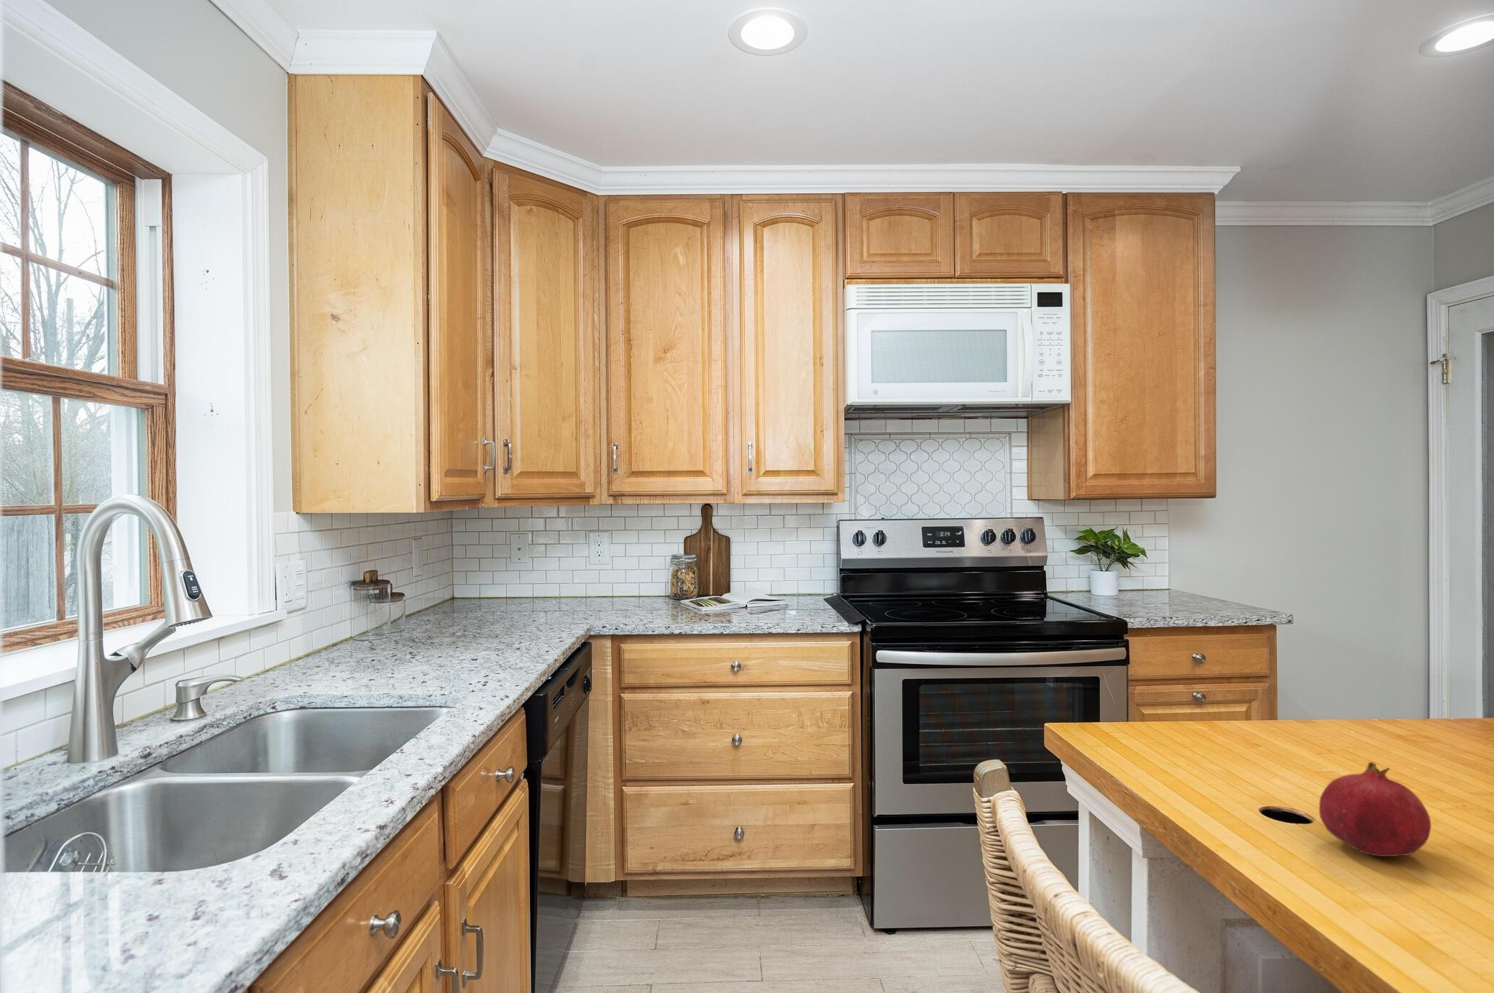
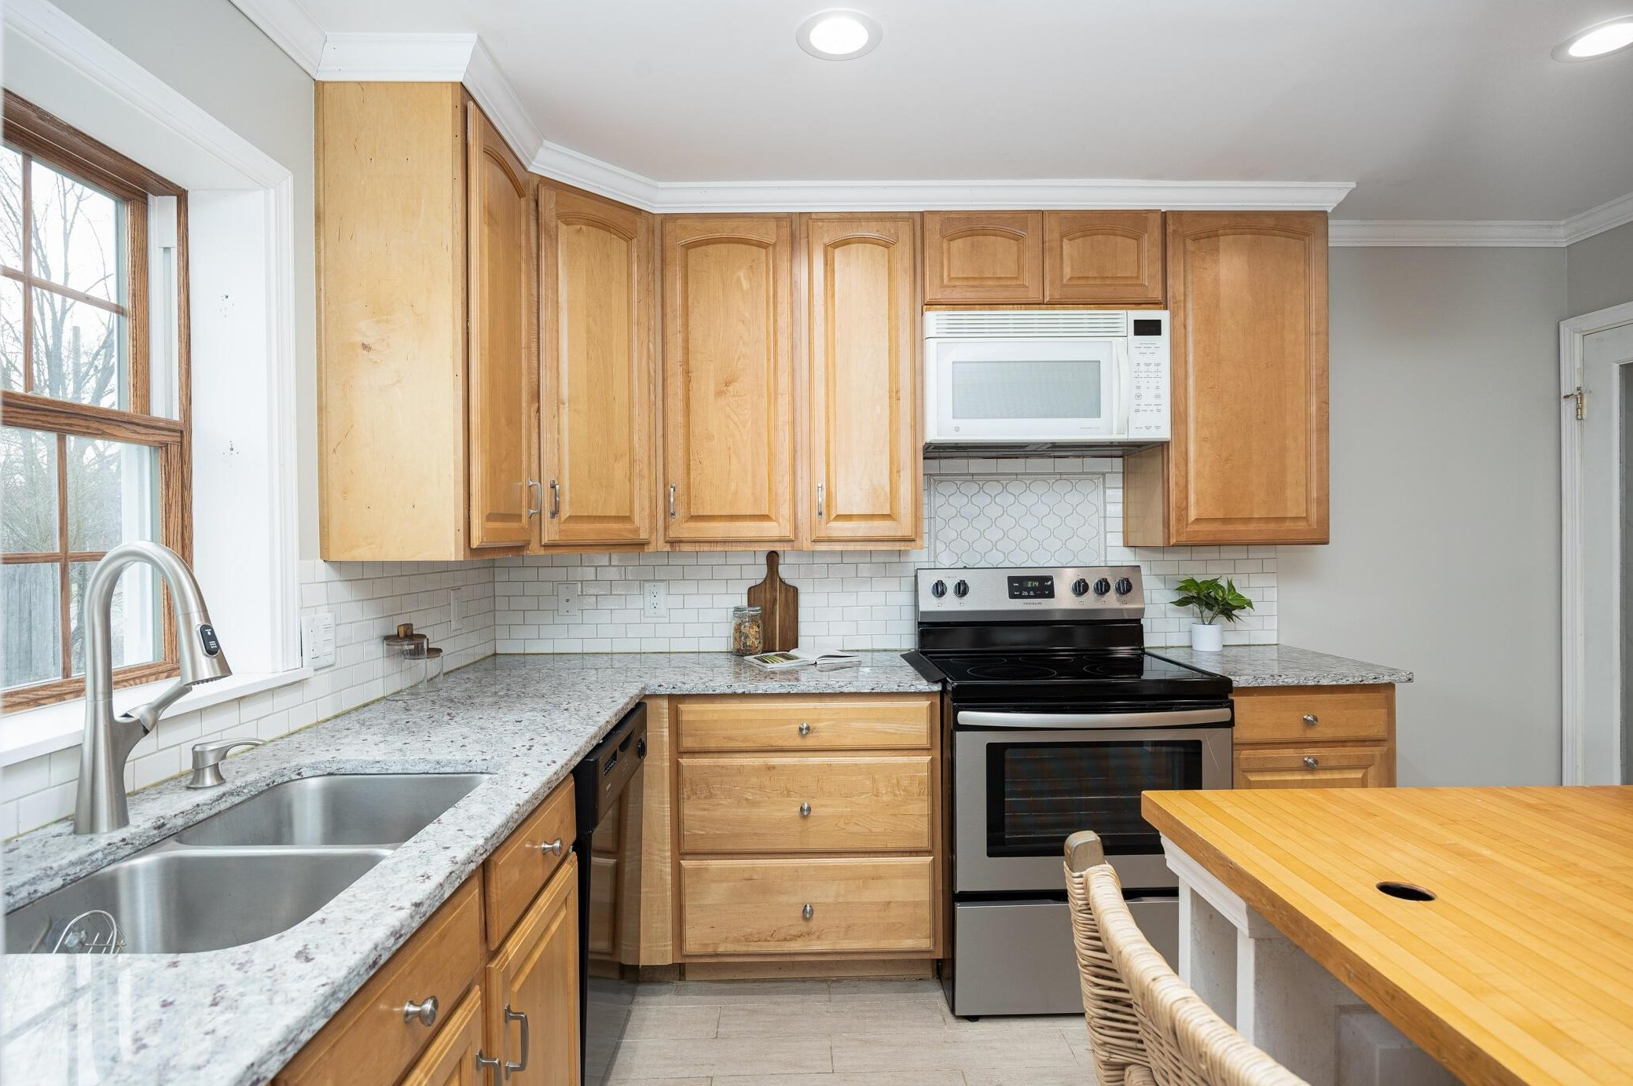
- fruit (1373, 806)
